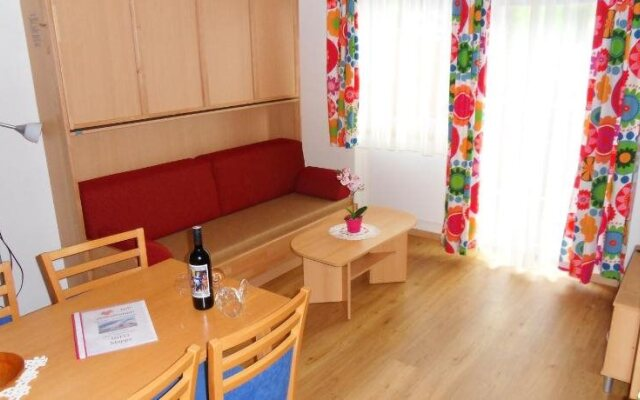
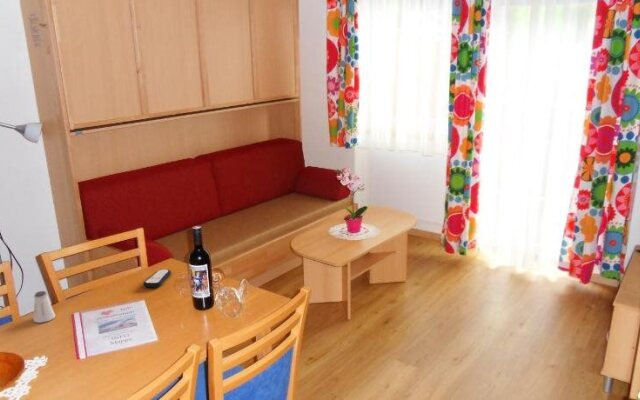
+ saltshaker (42, 305)
+ remote control (158, 277)
